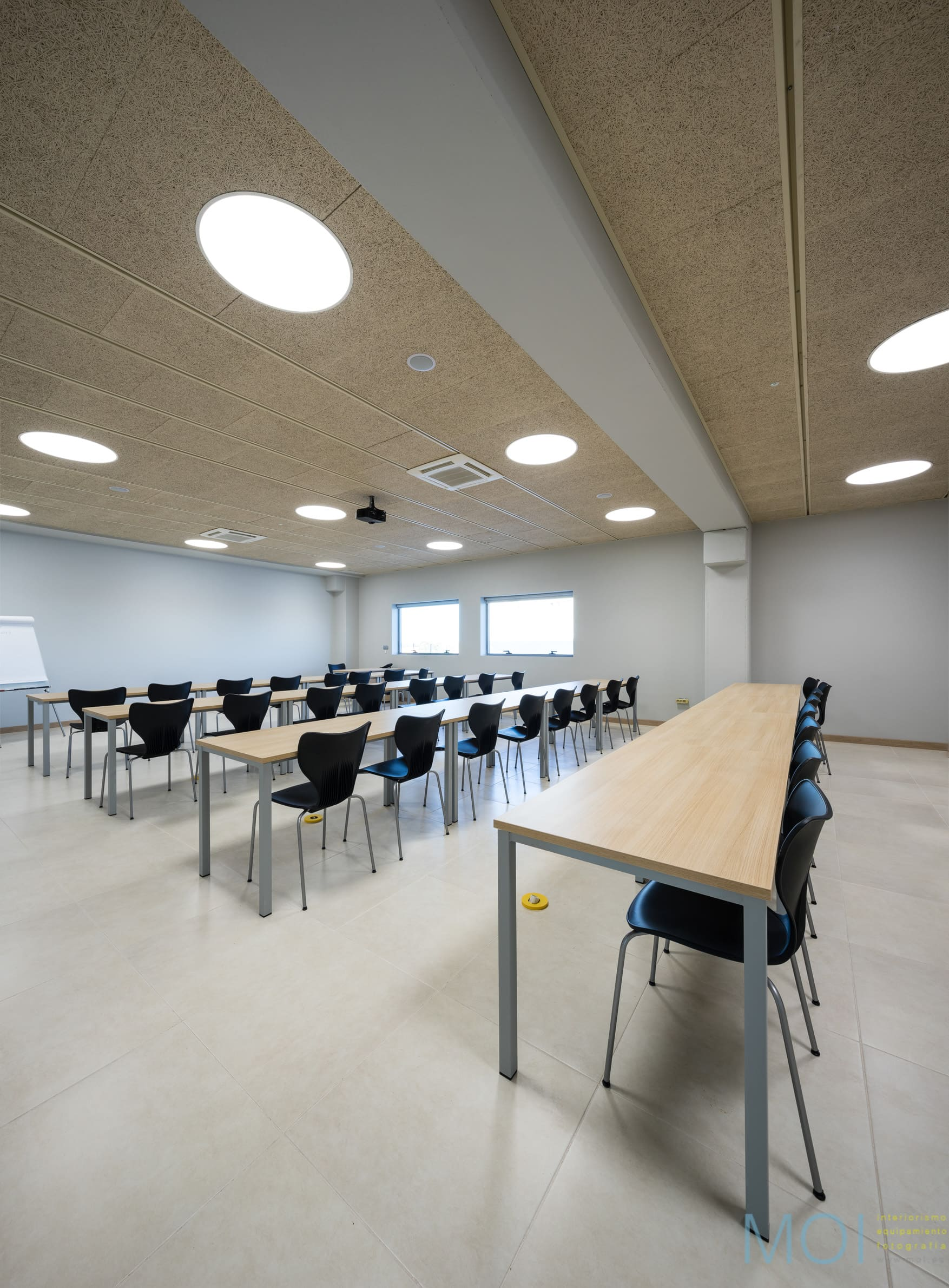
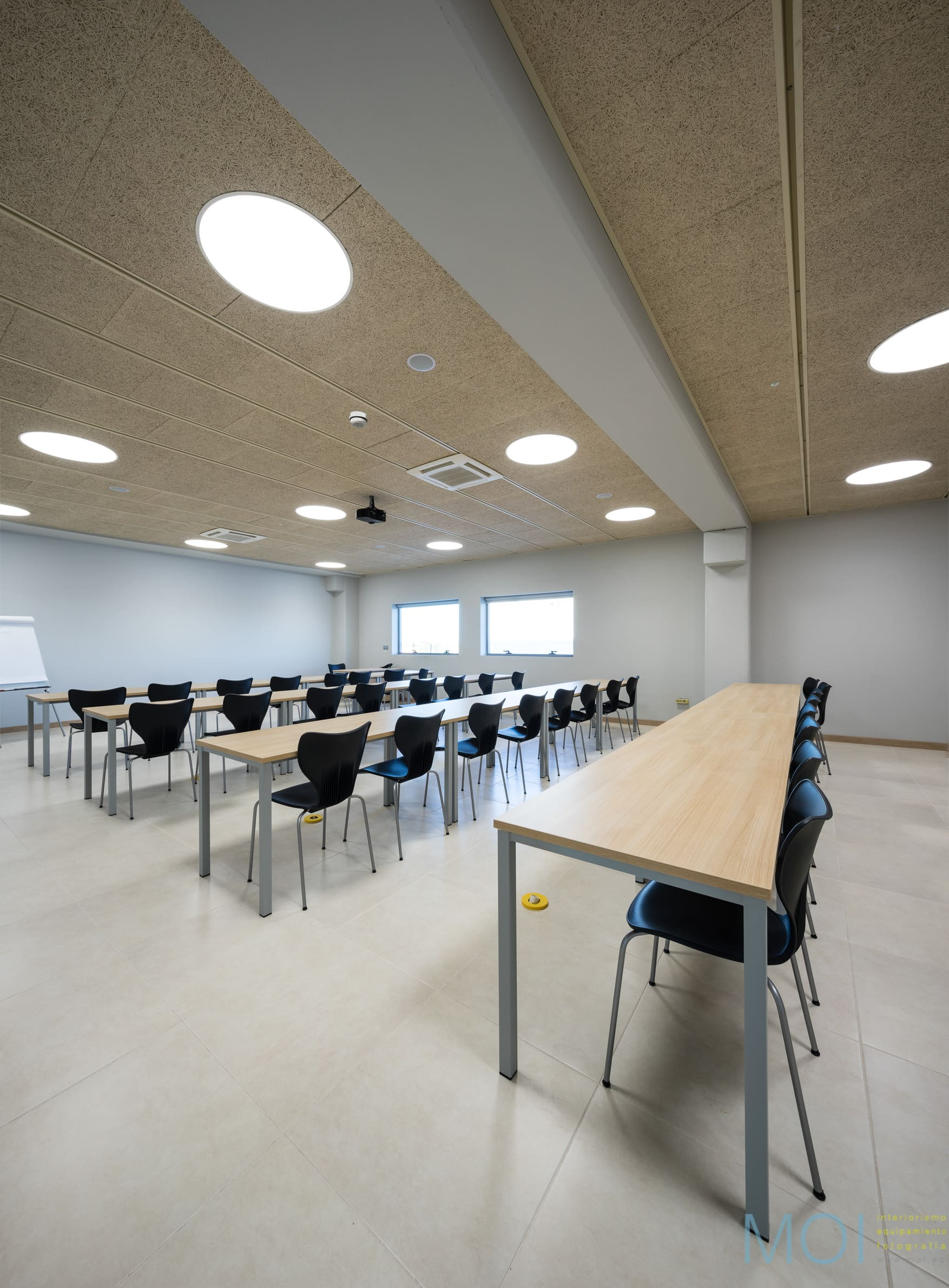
+ smoke detector (358, 420)
